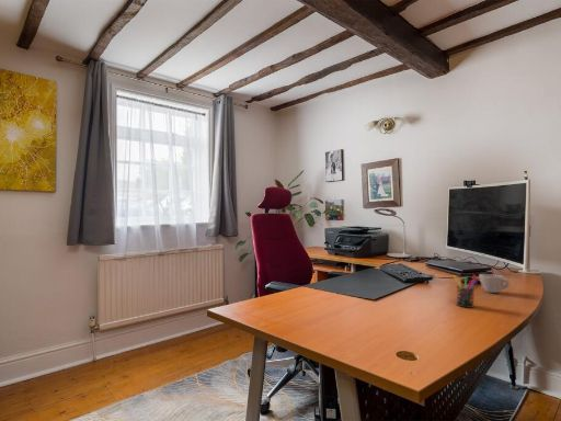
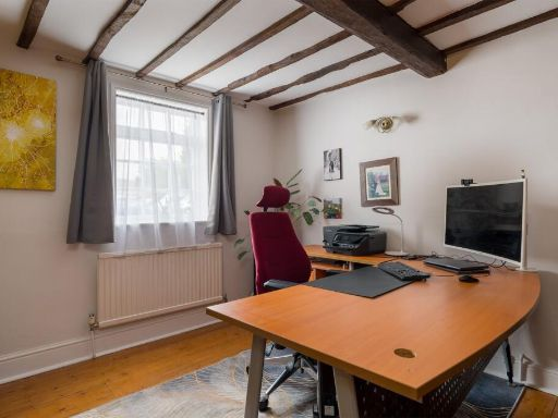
- cup (494, 283)
- pen holder (466, 288)
